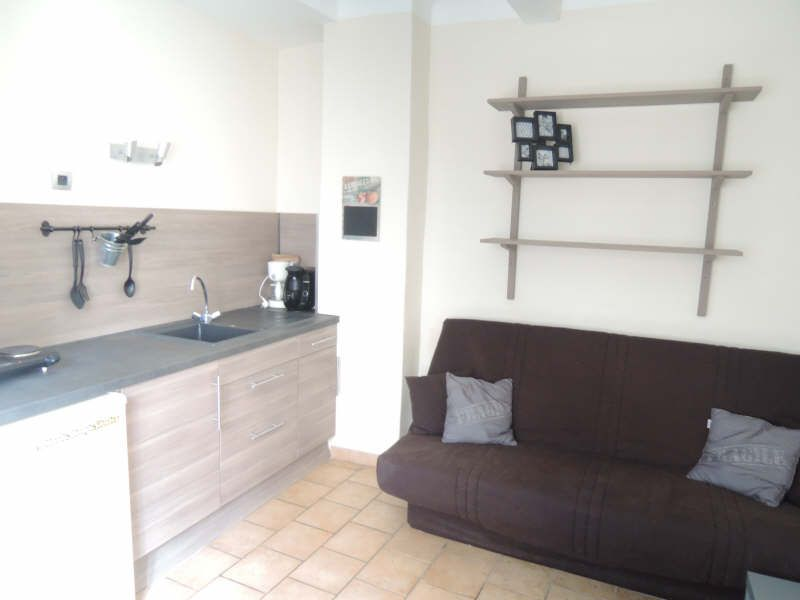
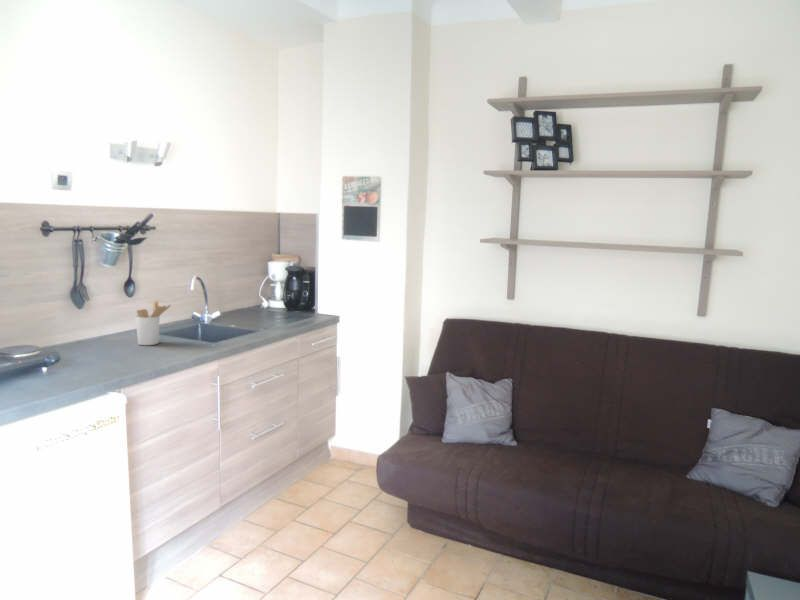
+ utensil holder (152, 323)
